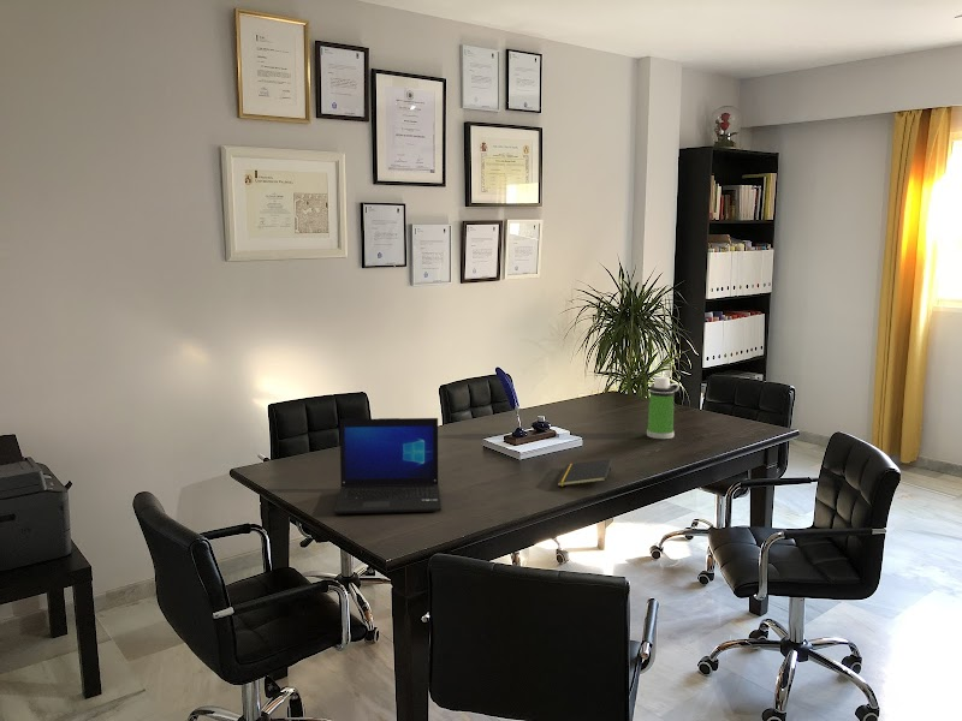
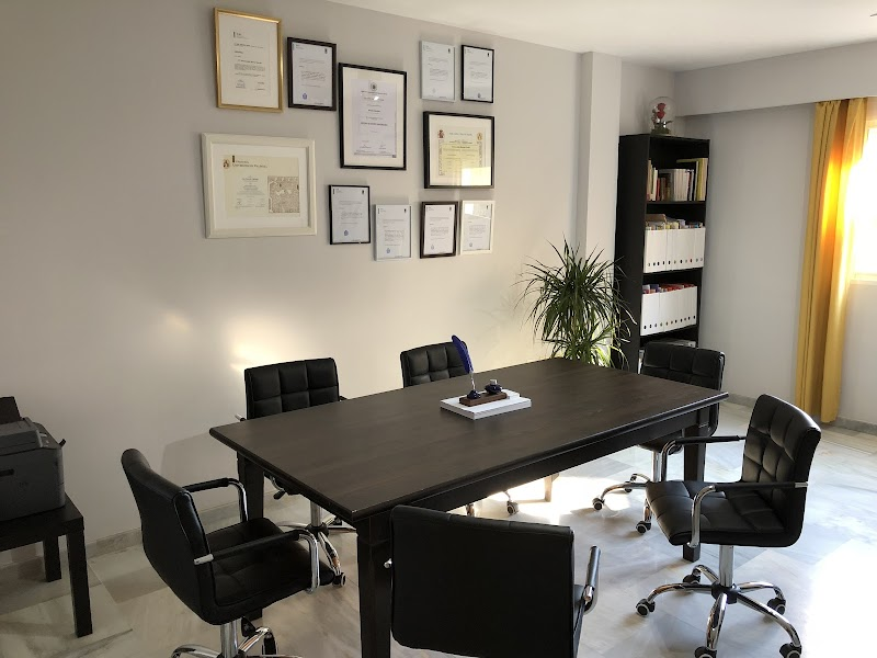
- notepad (584, 471)
- water bottle (661, 406)
- laptop (388, 464)
